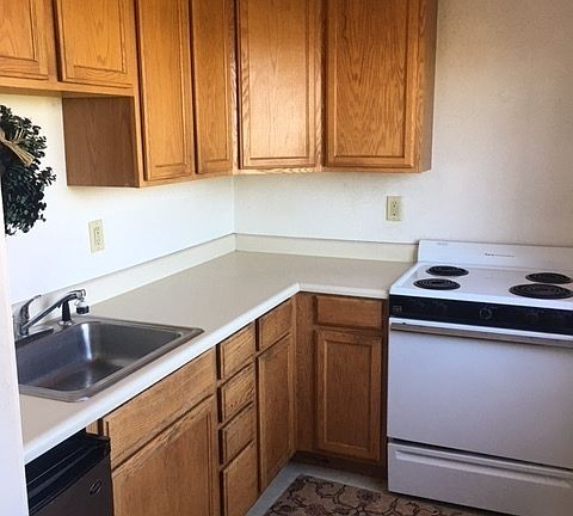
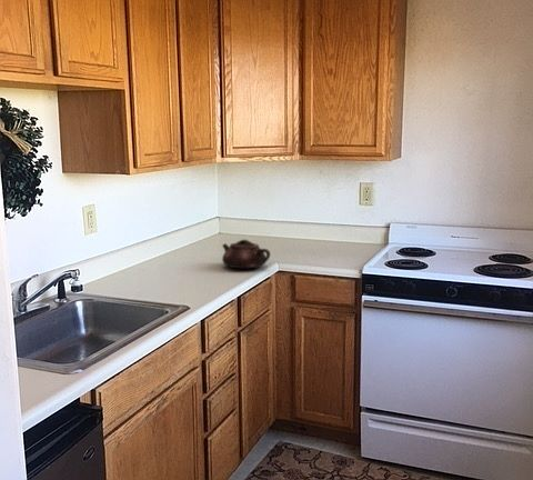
+ teapot (244, 253)
